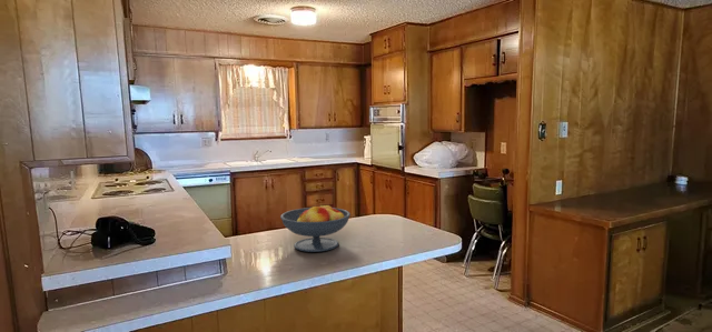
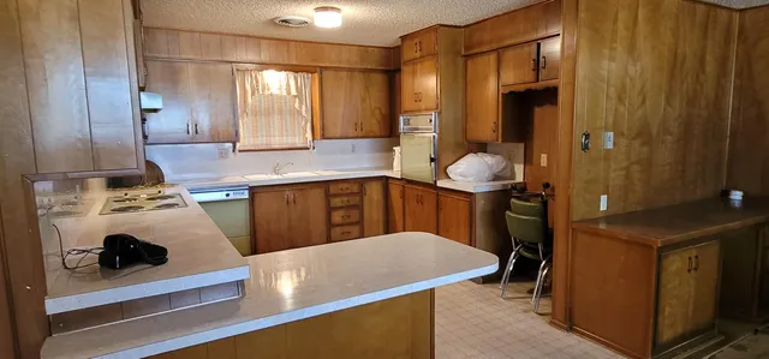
- fruit bowl (316, 224)
